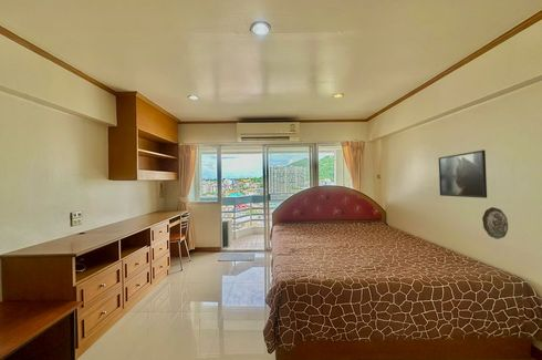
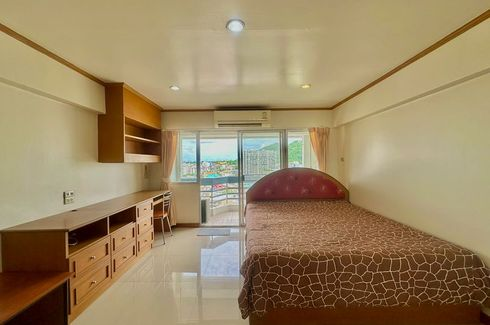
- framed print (459, 175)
- decorative plate (496, 223)
